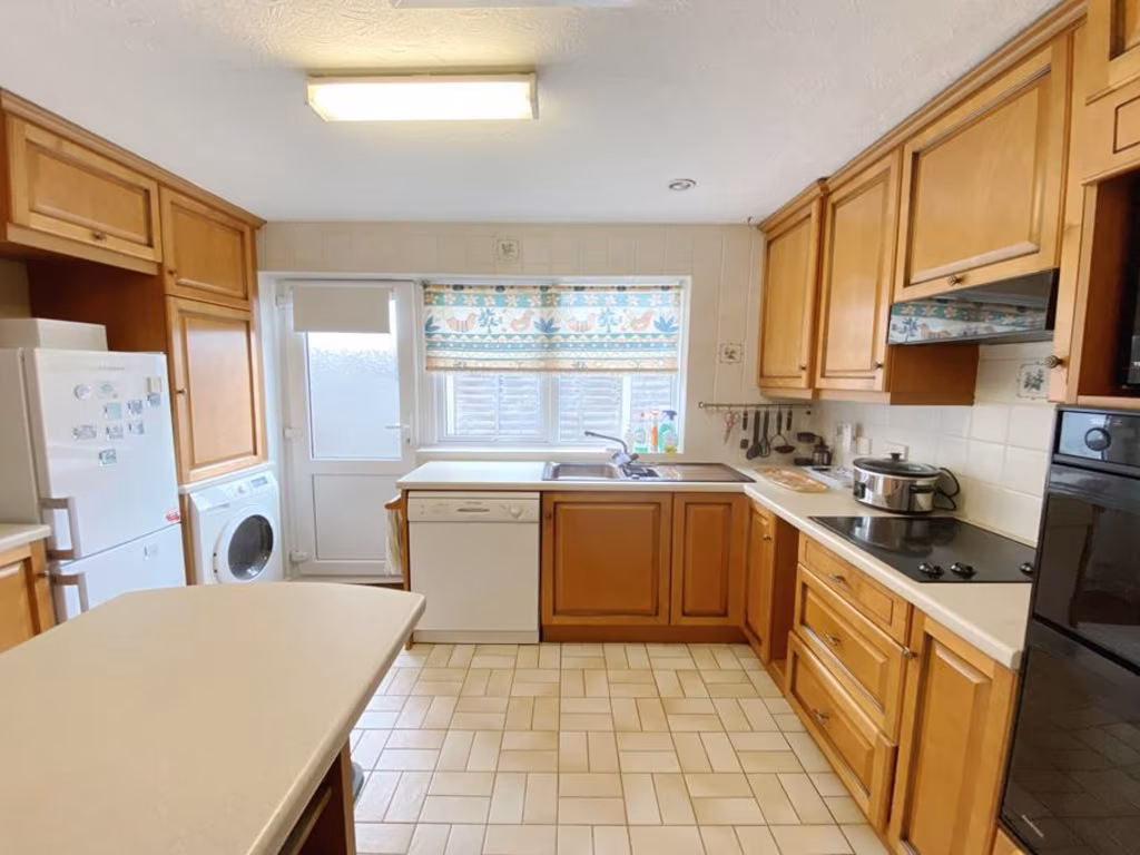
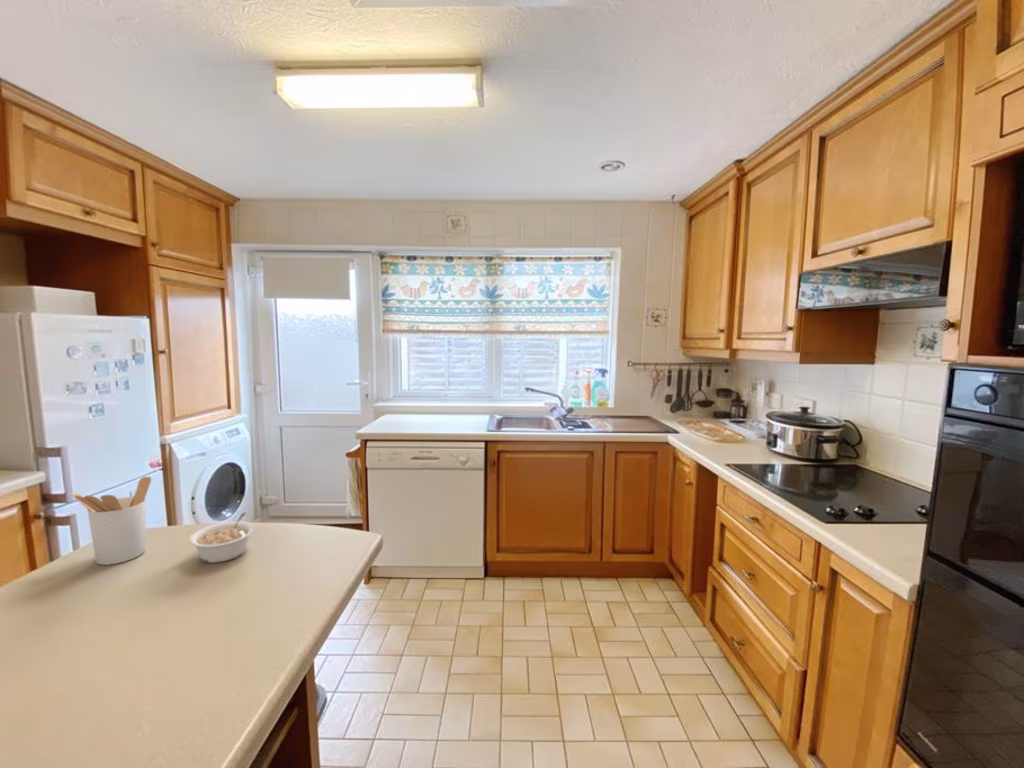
+ legume (222, 540)
+ utensil holder (112, 521)
